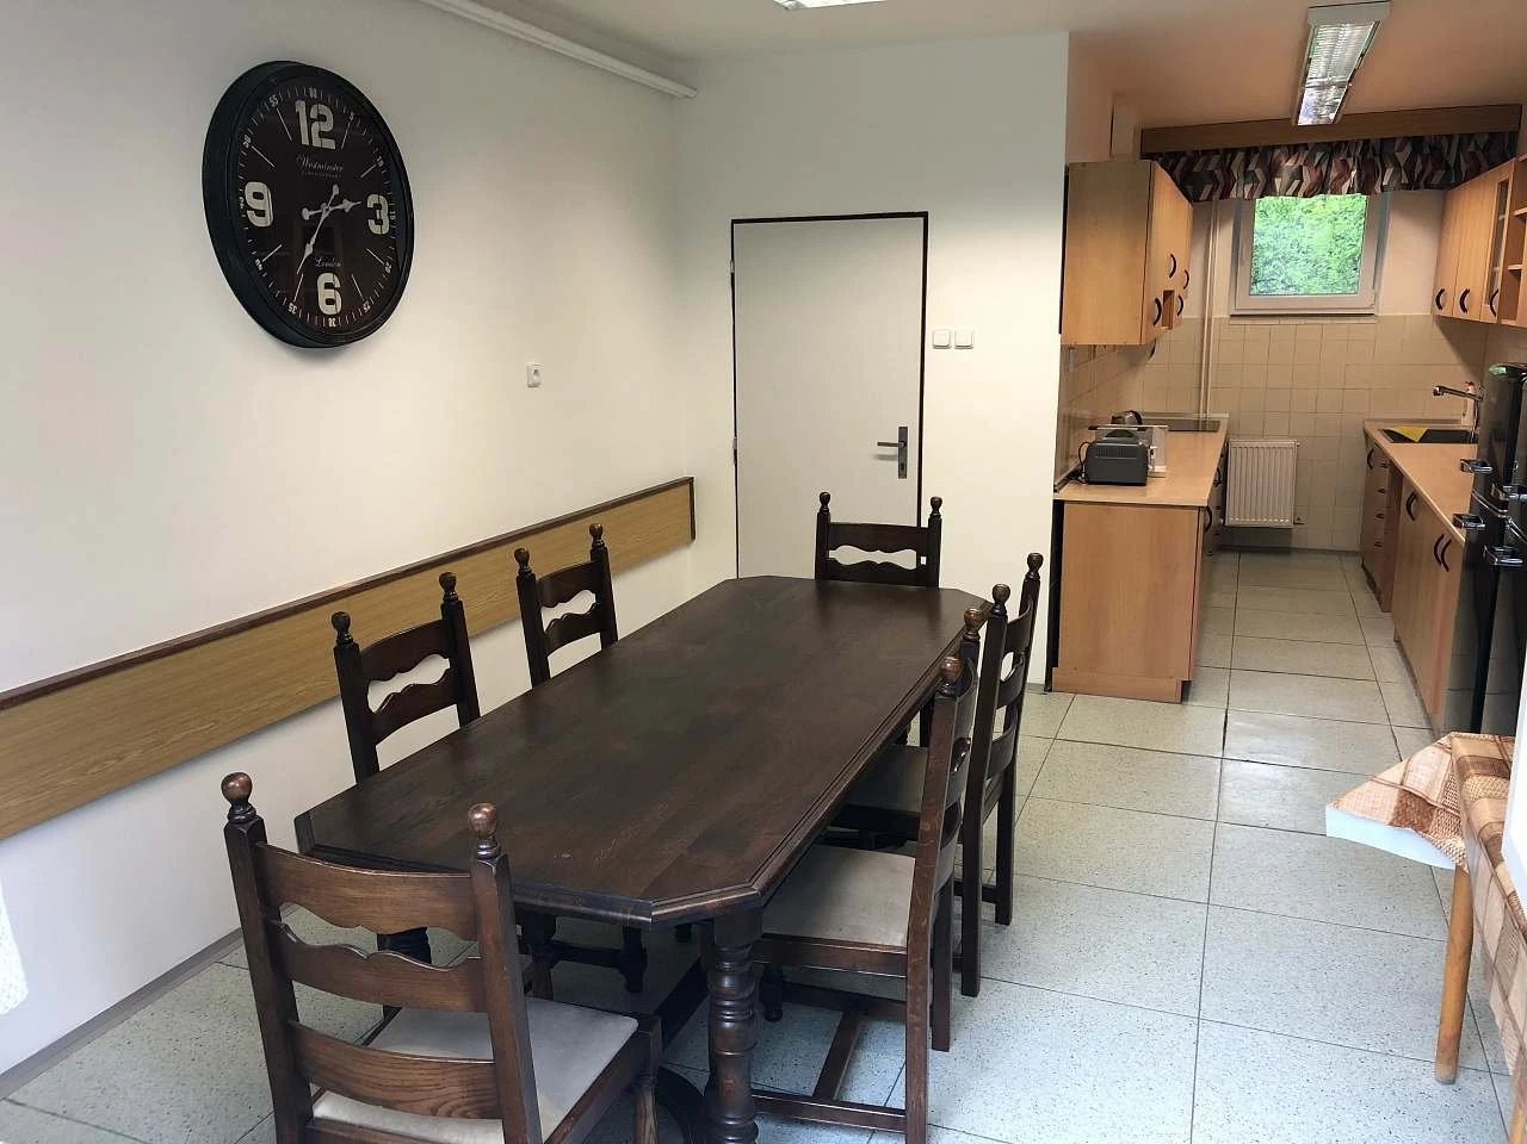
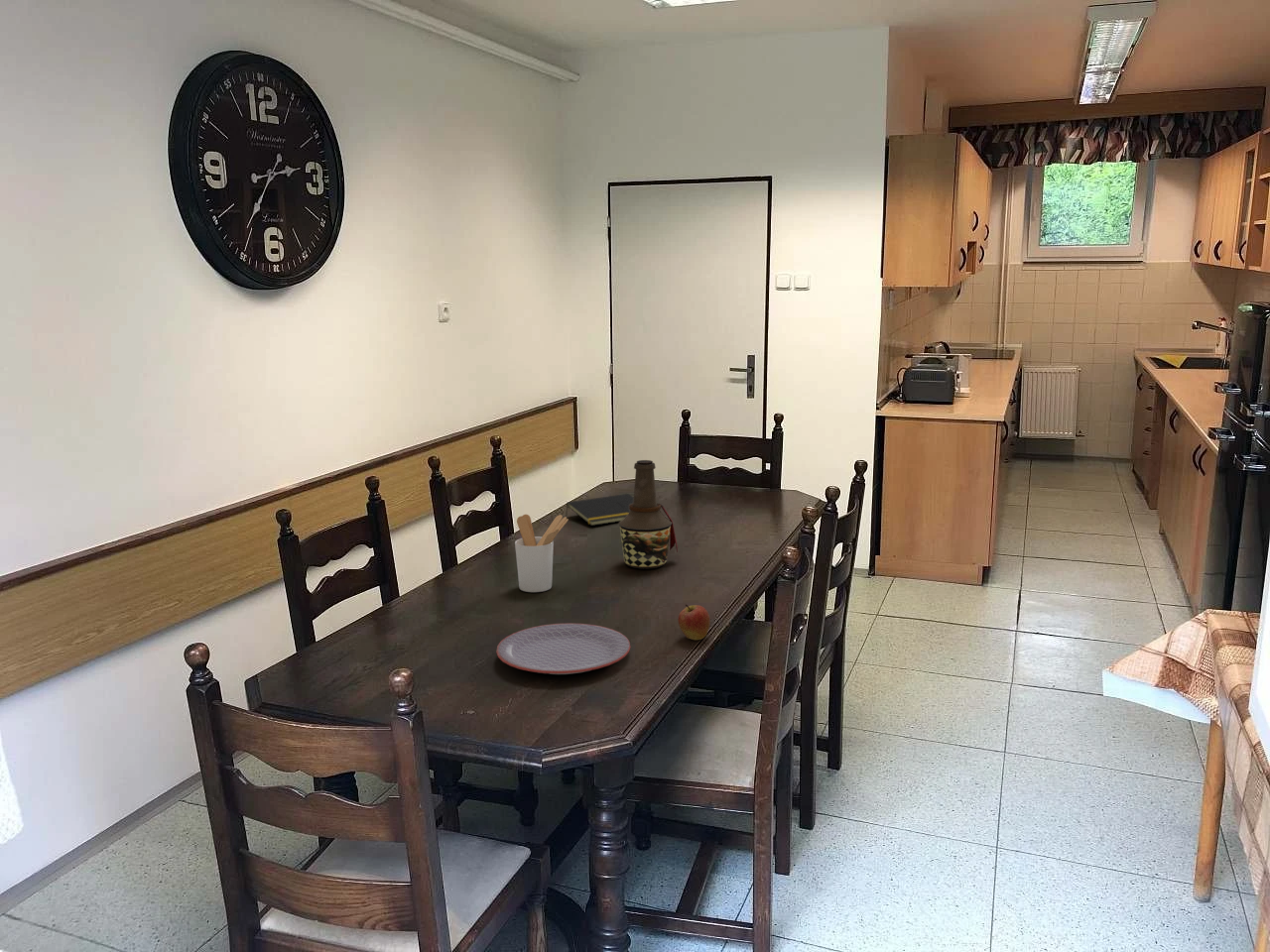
+ notepad (610, 509)
+ utensil holder (543, 551)
+ bottle (648, 513)
+ plate (564, 651)
+ fruit (694, 620)
